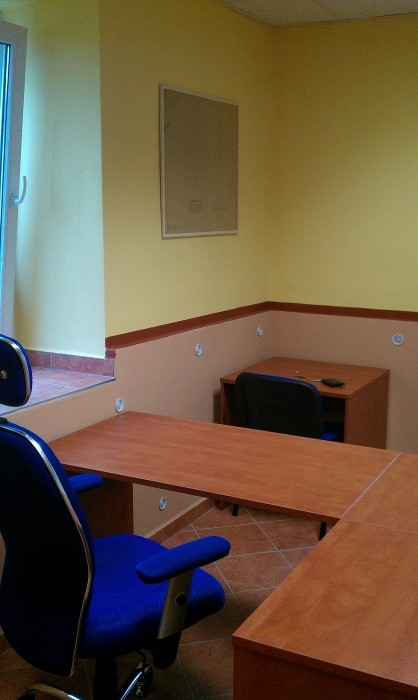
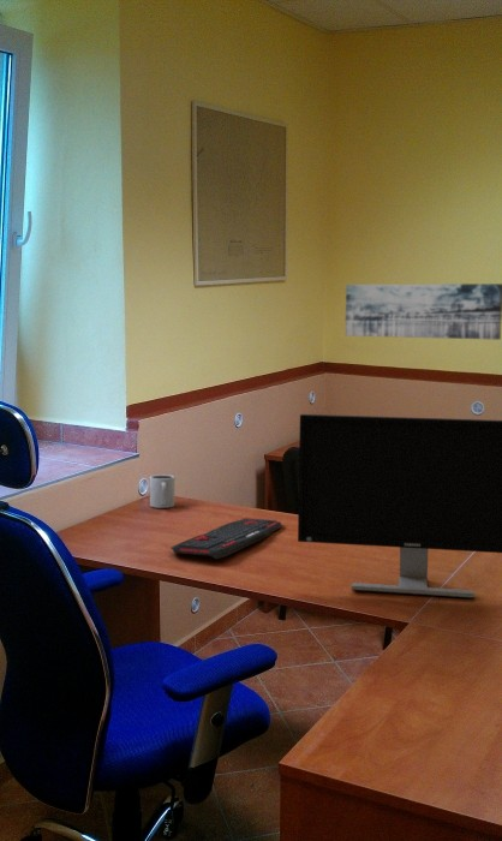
+ monitor (413, 502)
+ mug (162, 491)
+ wall art (420, 310)
+ keyboard (229, 535)
